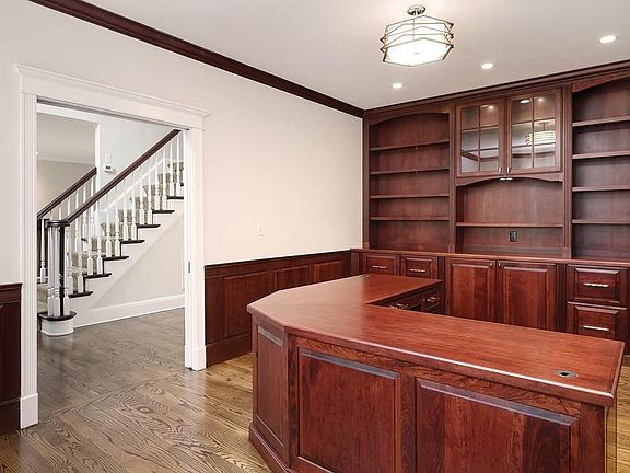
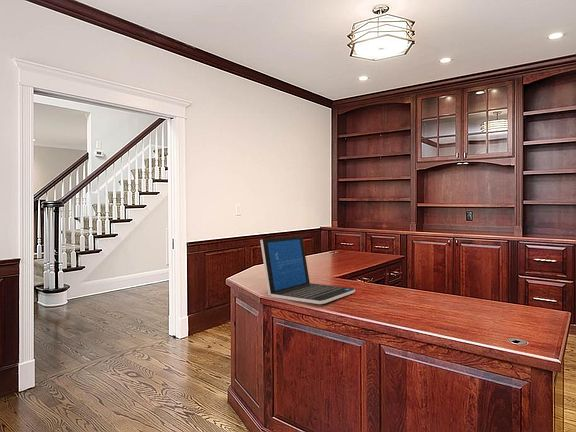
+ laptop (306, 266)
